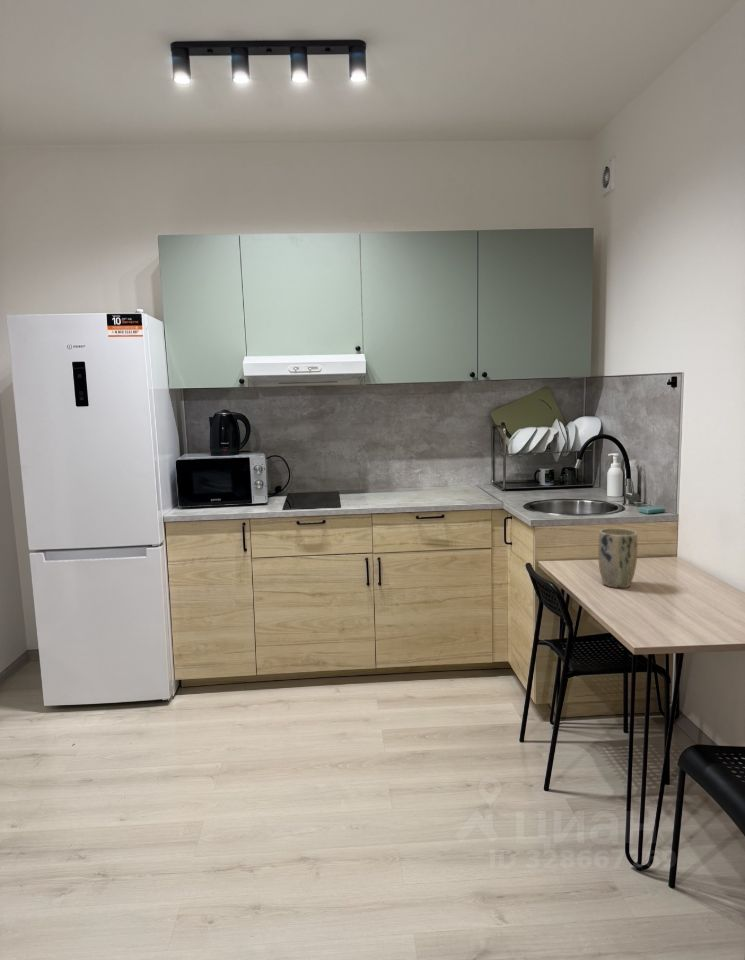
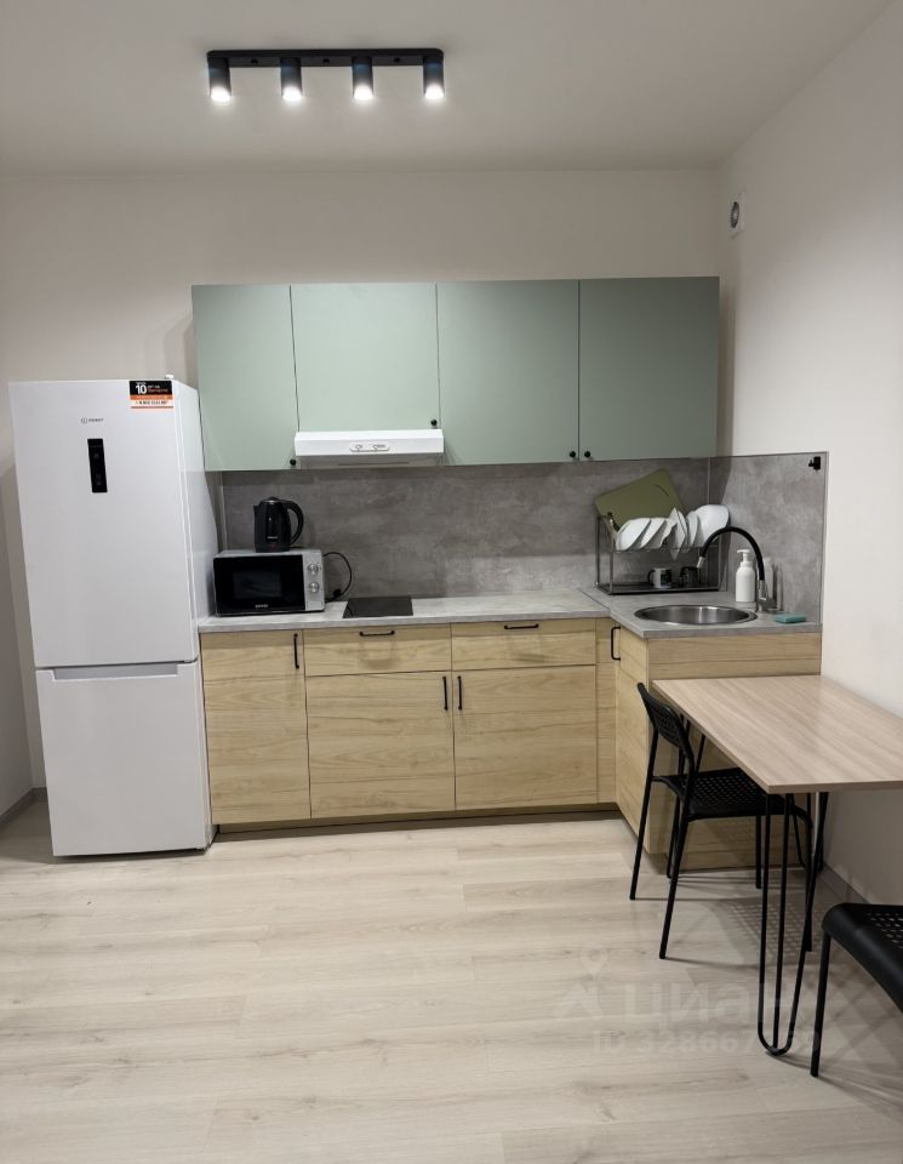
- plant pot (617, 558)
